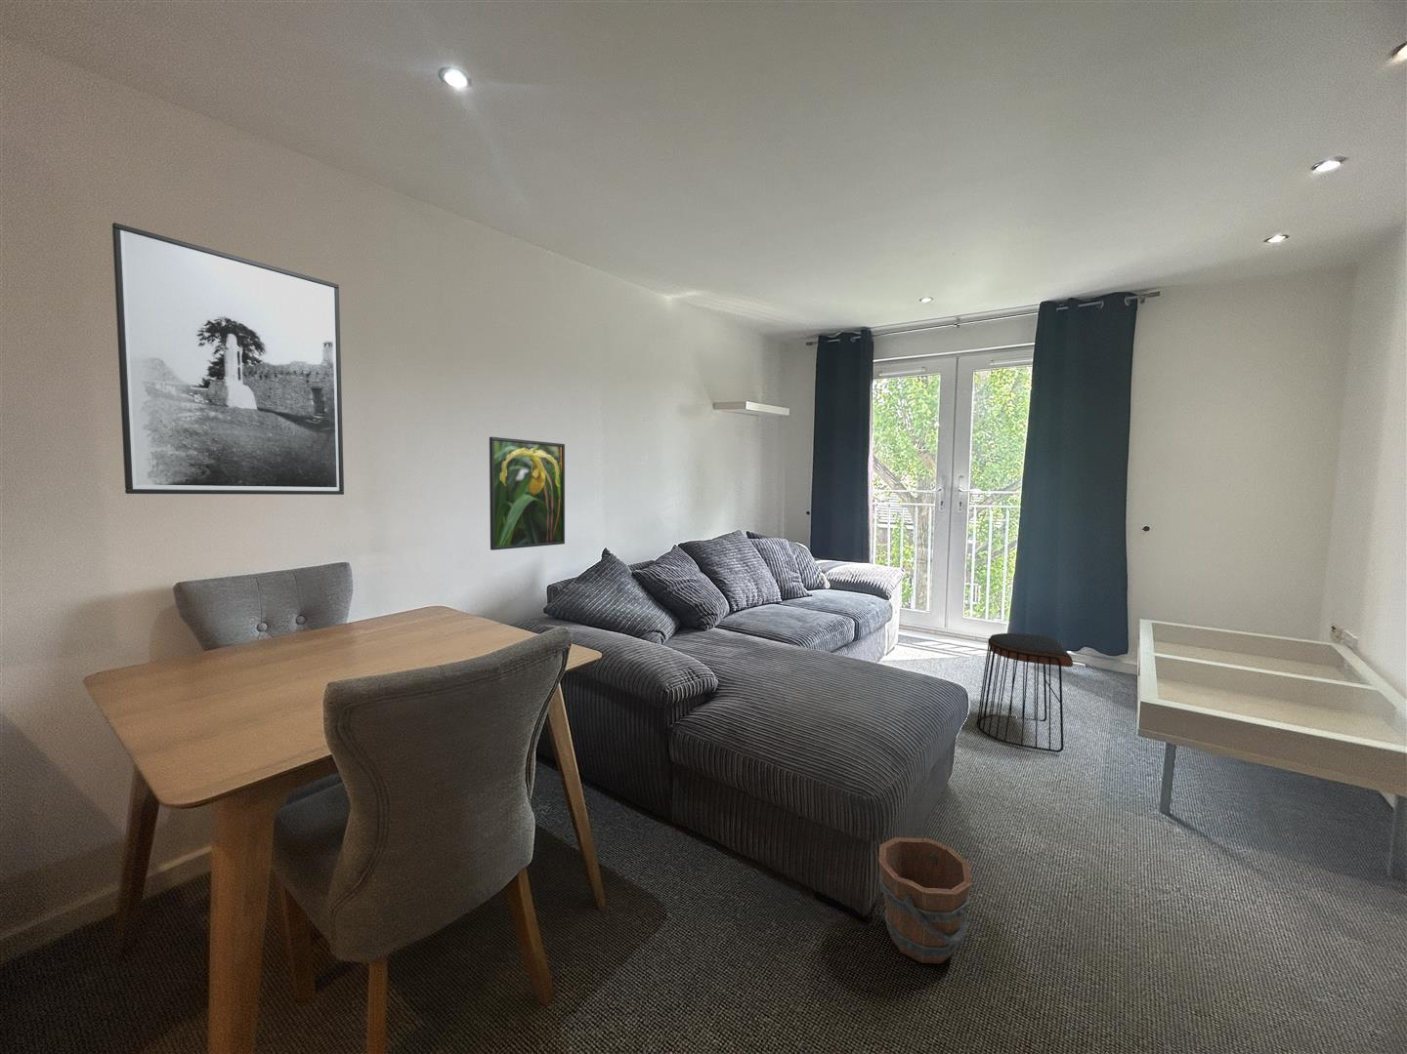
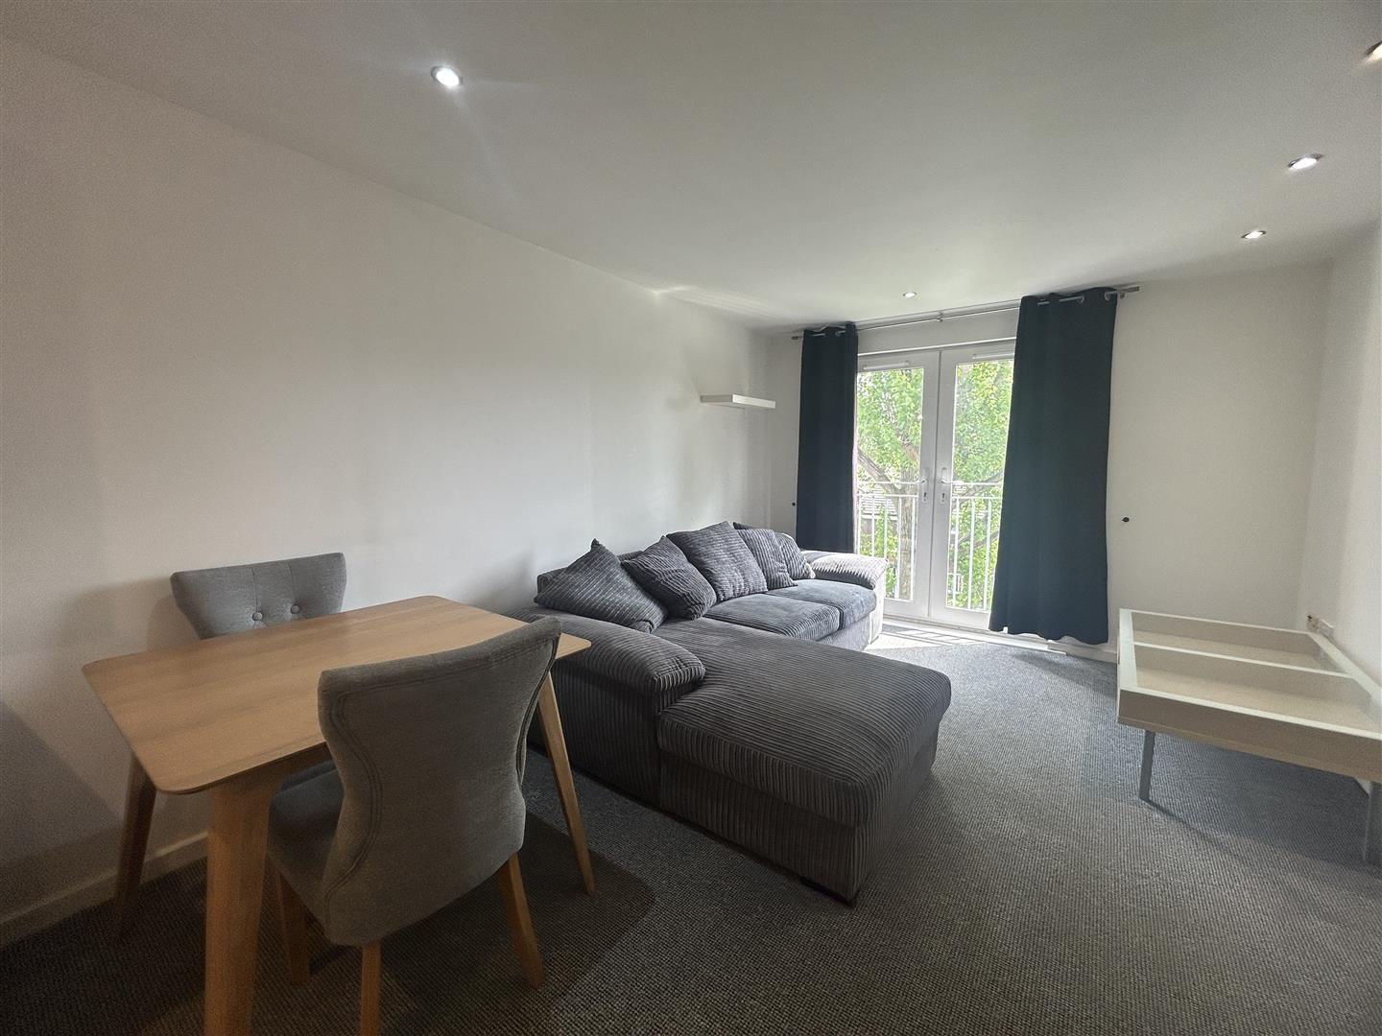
- bucket (922, 900)
- stool (1023, 686)
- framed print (528, 494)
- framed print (244, 376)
